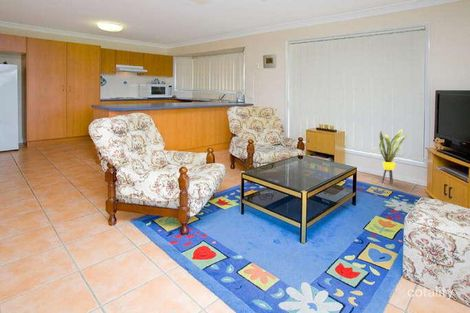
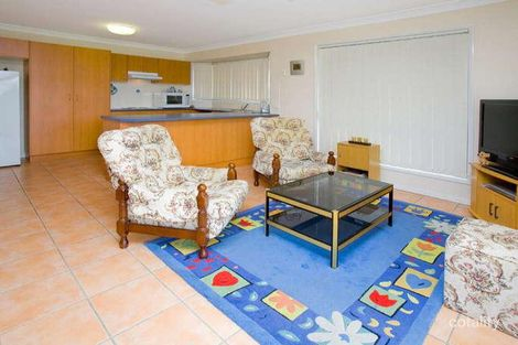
- house plant (393, 156)
